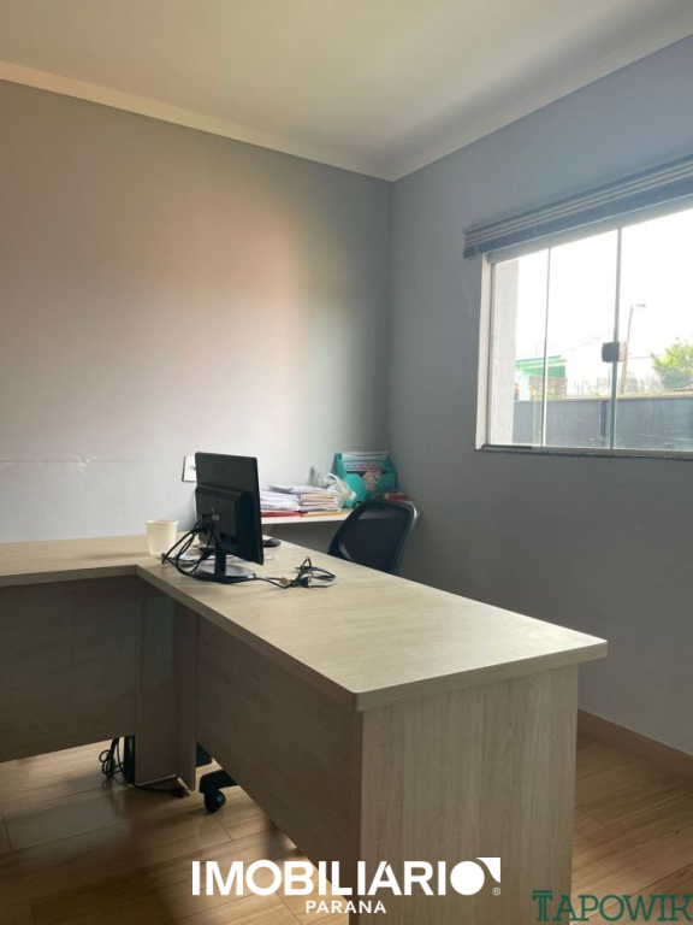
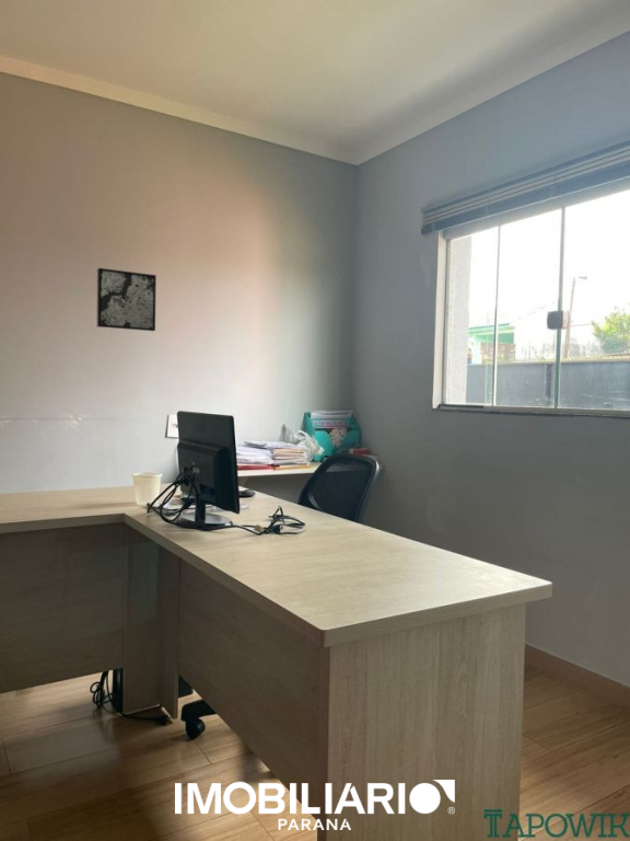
+ wall art (127, 300)
